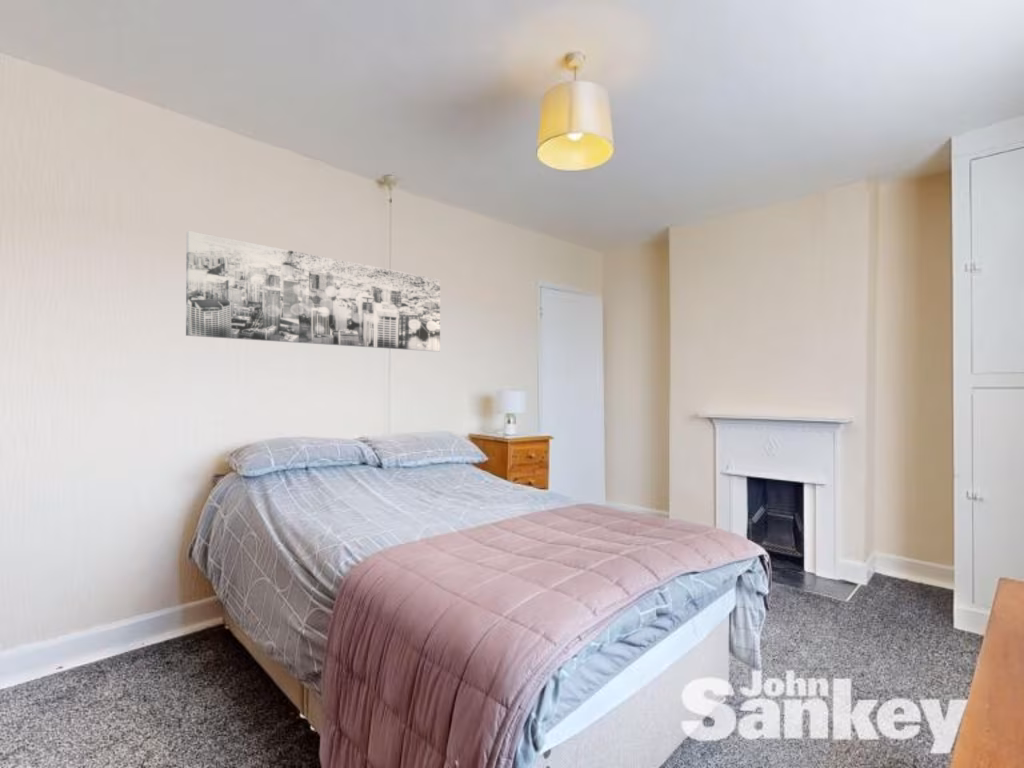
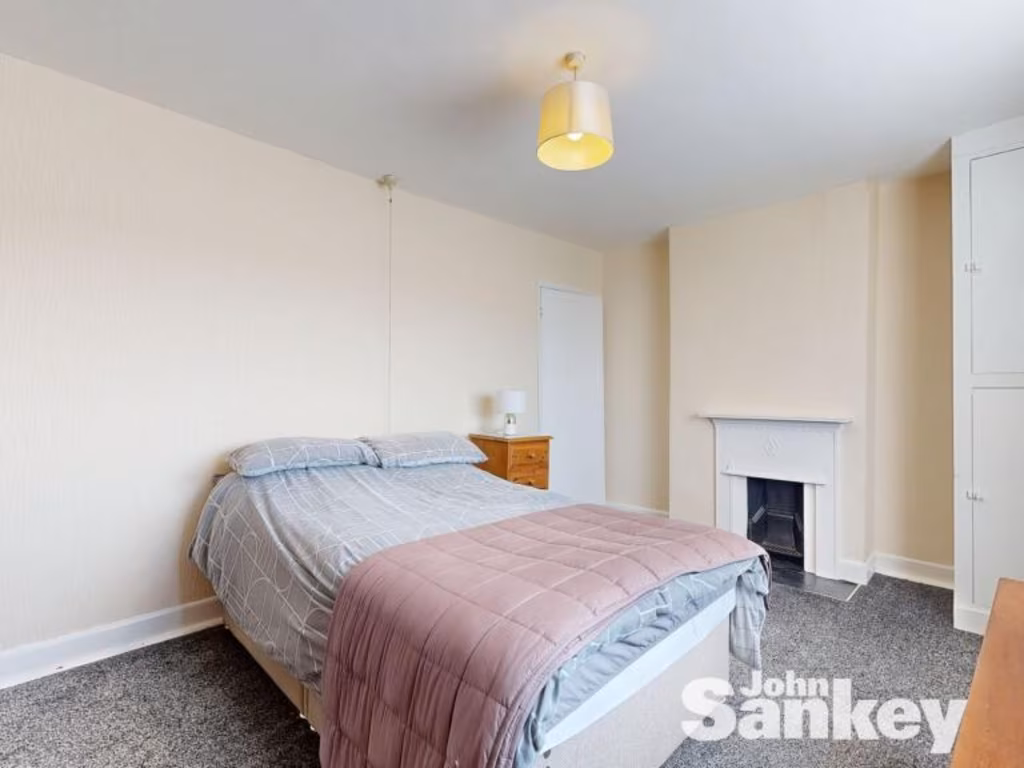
- wall art (335, 302)
